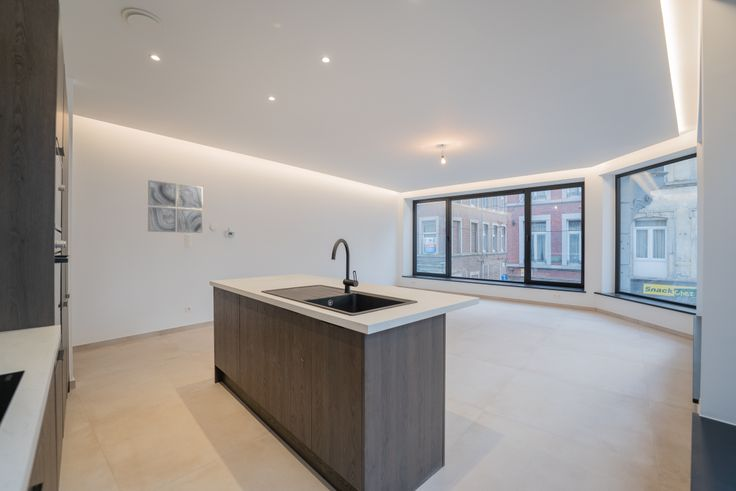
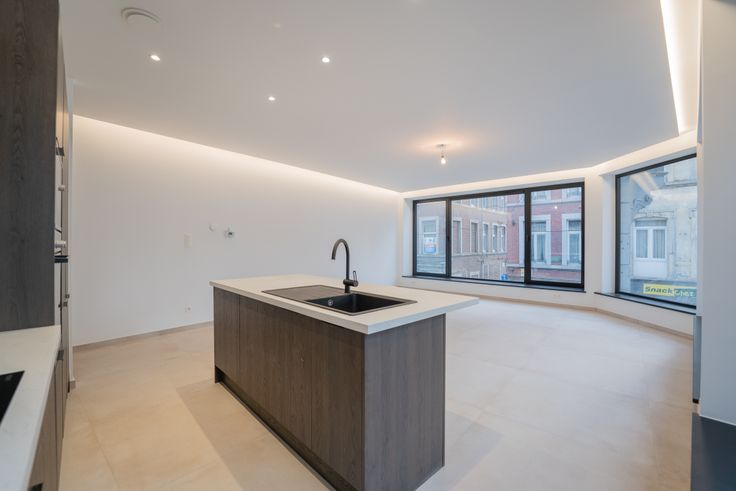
- wall art (177, 207)
